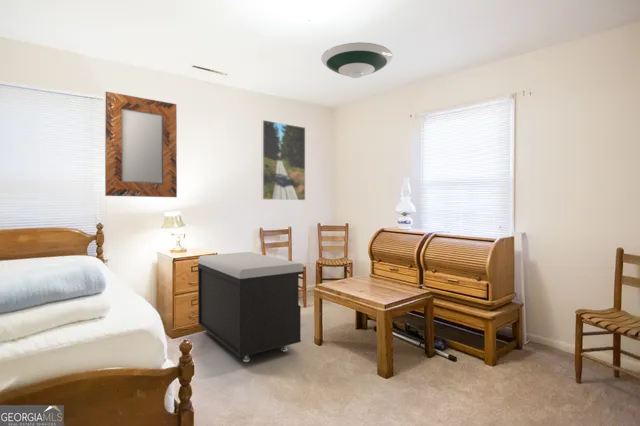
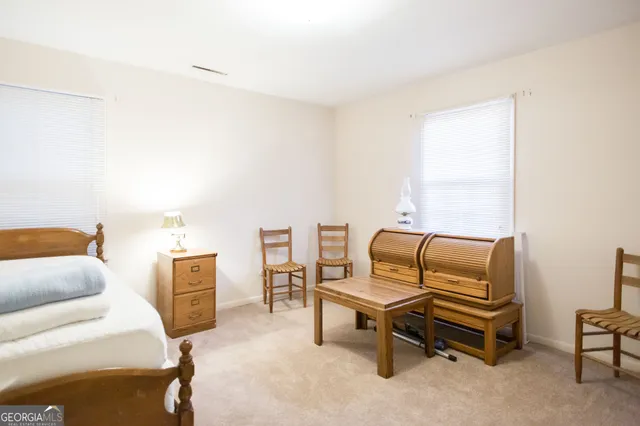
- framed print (284, 162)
- home mirror (142, 147)
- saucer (356, 67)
- storage bench (247, 300)
